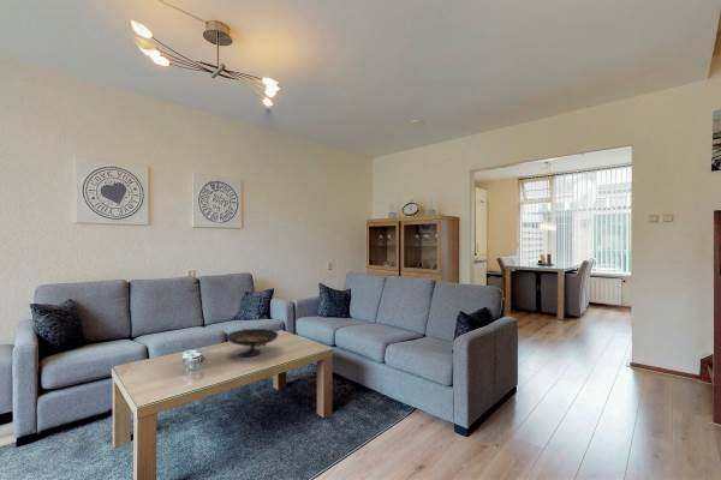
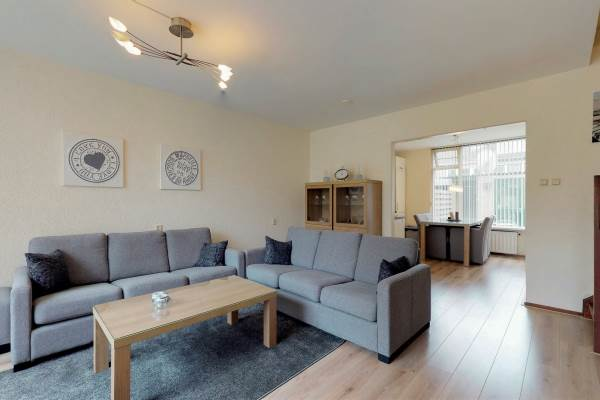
- decorative bowl (252, 343)
